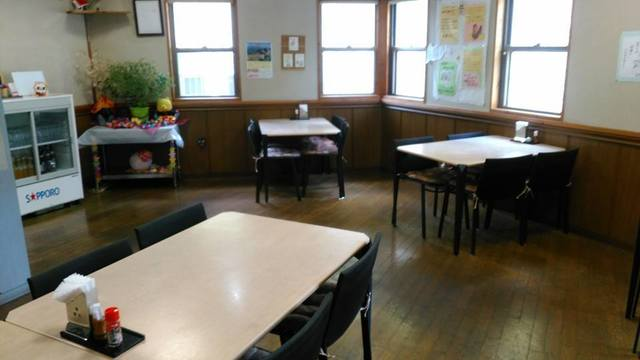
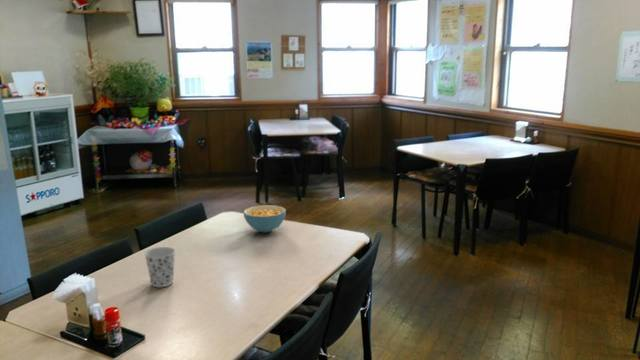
+ cereal bowl (265, 220)
+ cup (161, 267)
